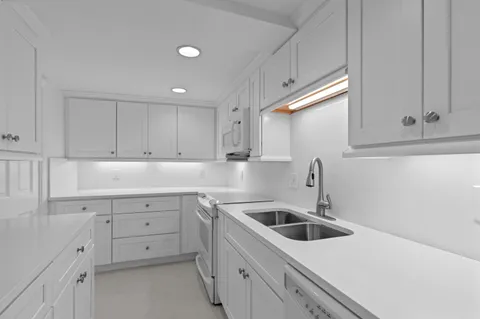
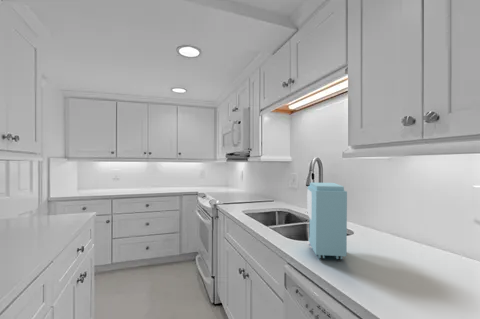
+ dispenser (324, 217)
